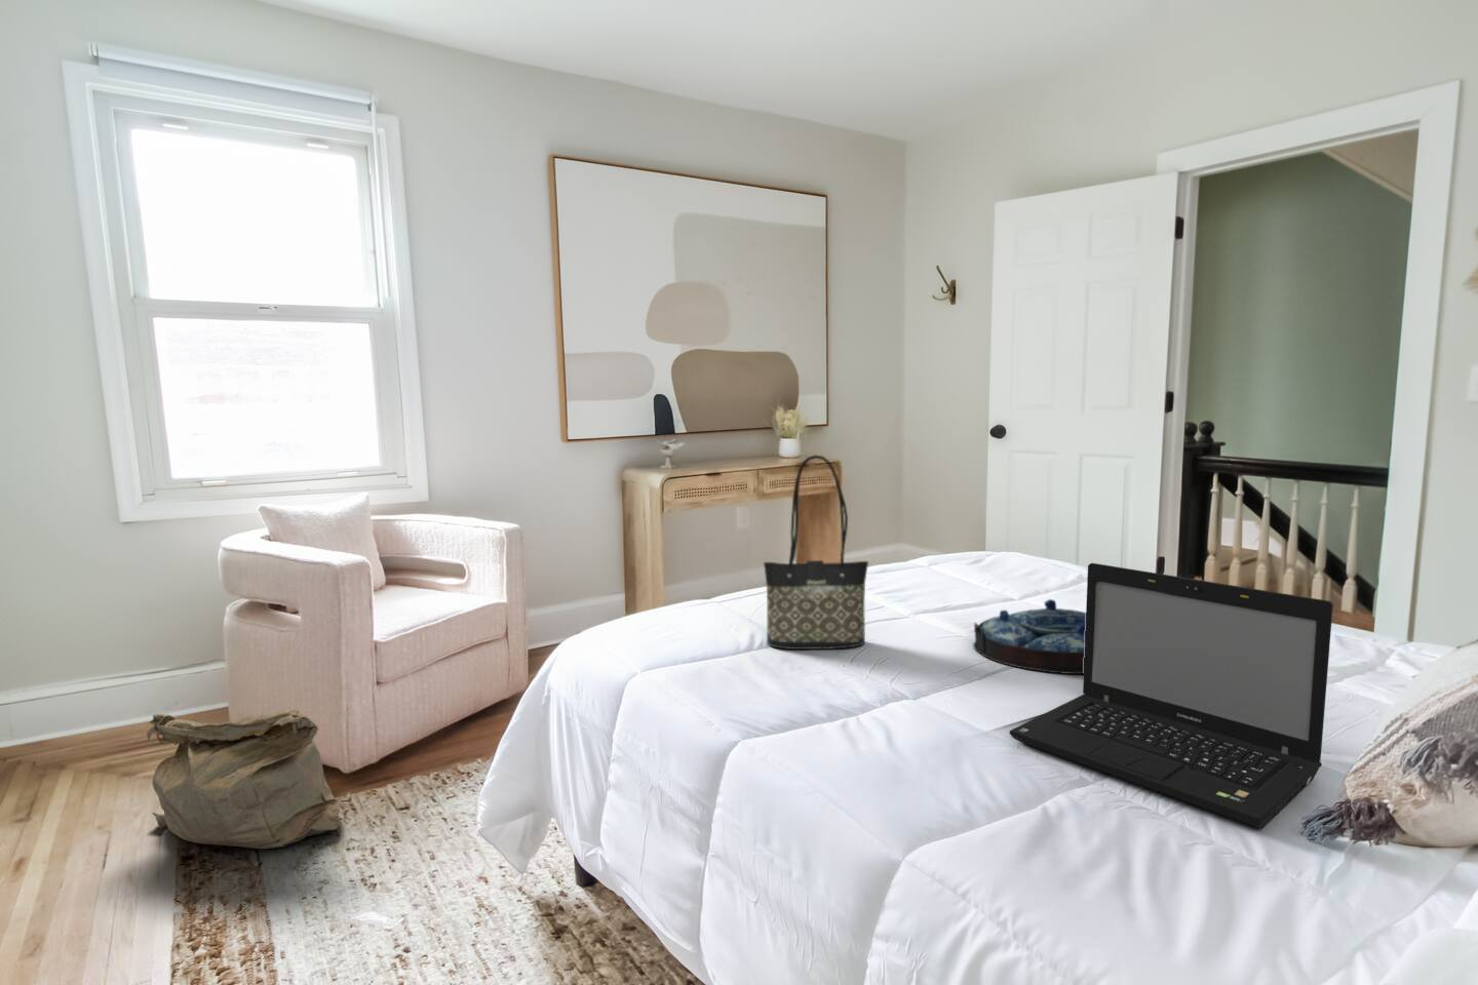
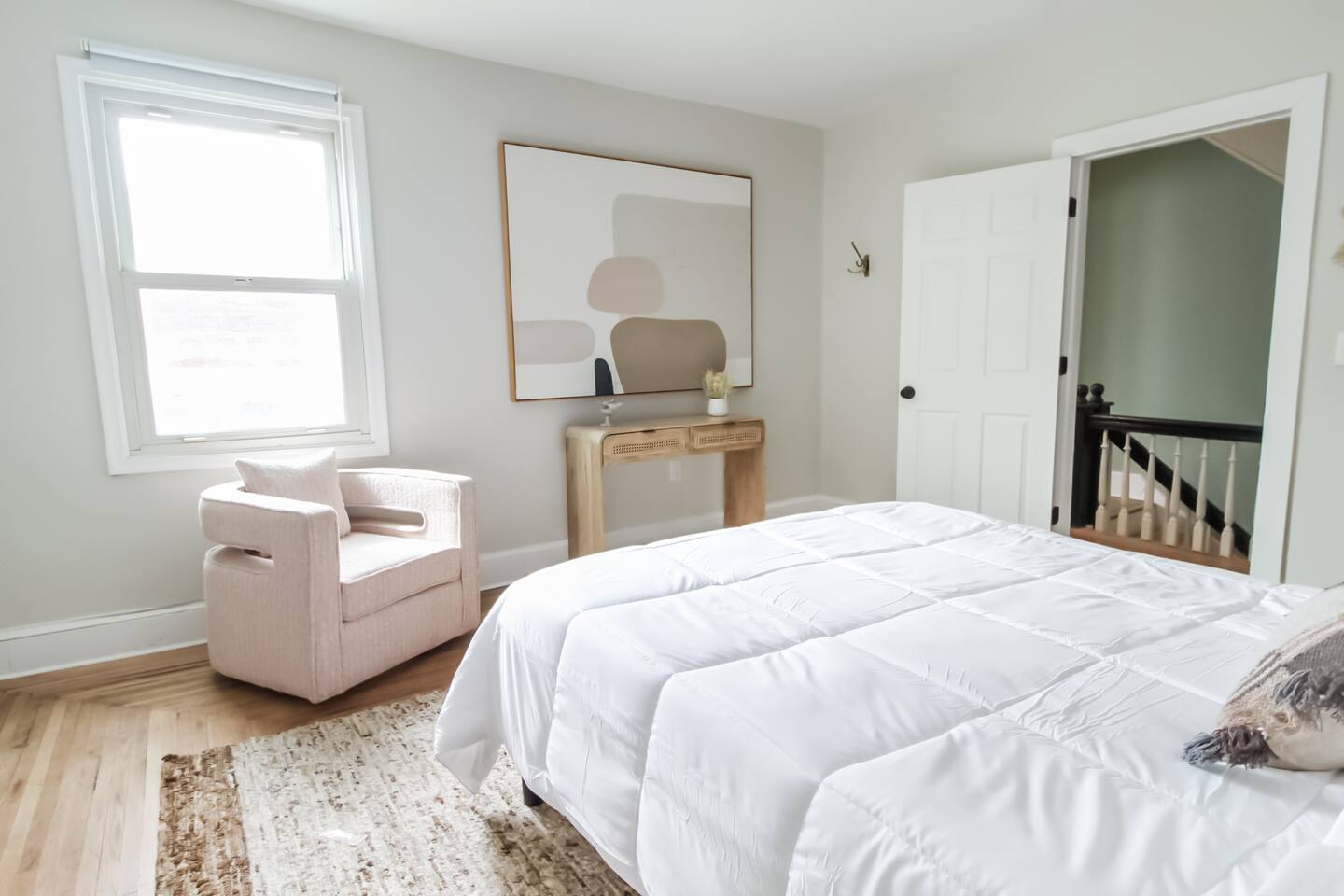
- laptop (1161, 676)
- serving tray (1065, 630)
- bag (240, 770)
- tote bag (816, 561)
